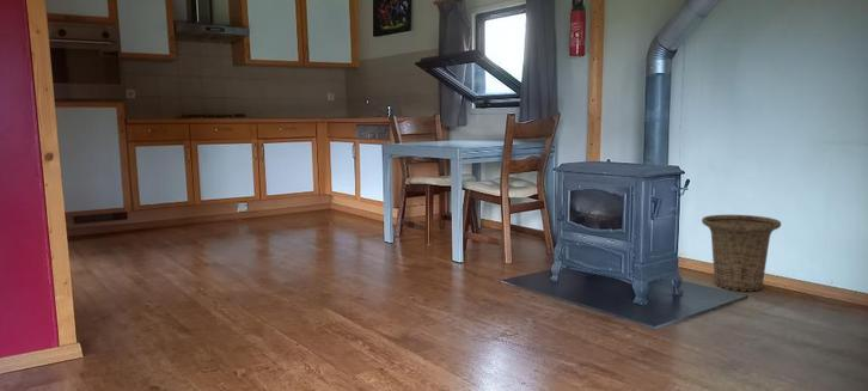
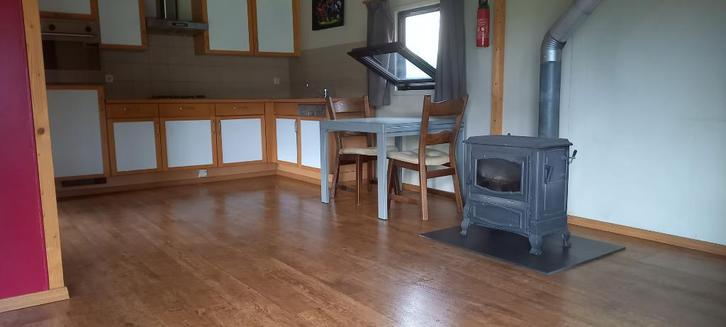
- basket (739, 252)
